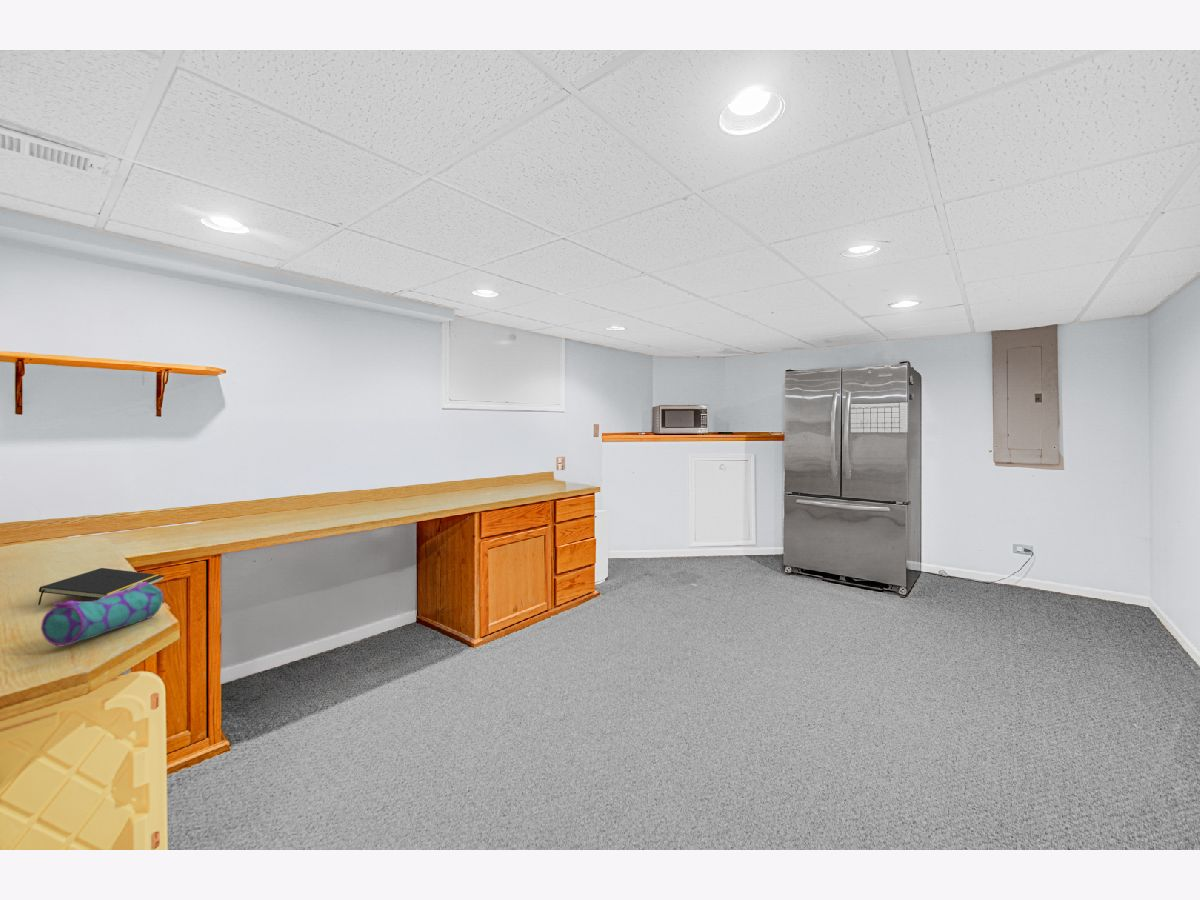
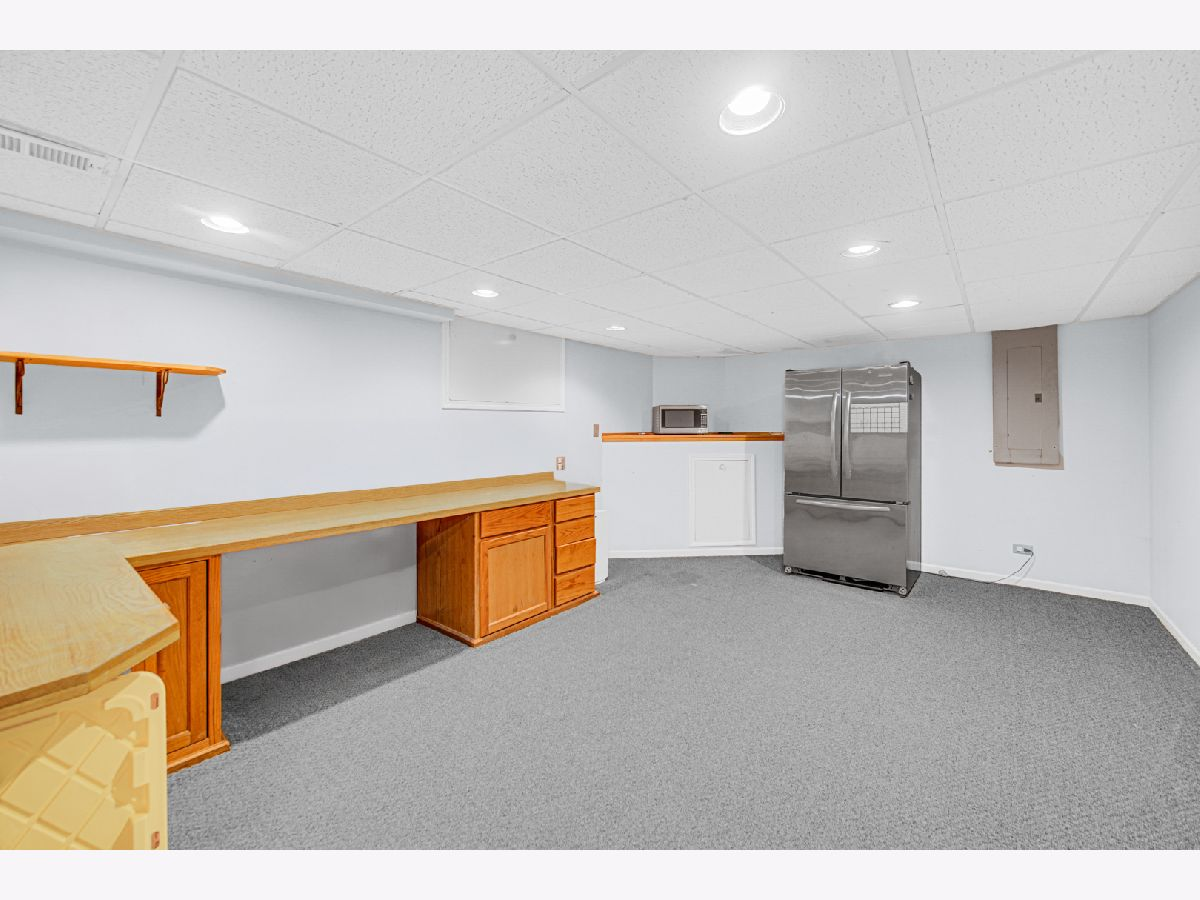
- pencil case (106, 610)
- notepad (107, 583)
